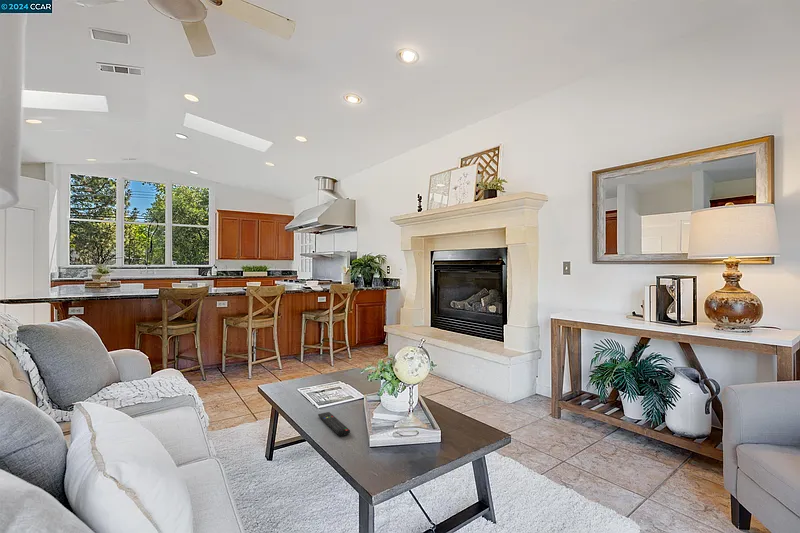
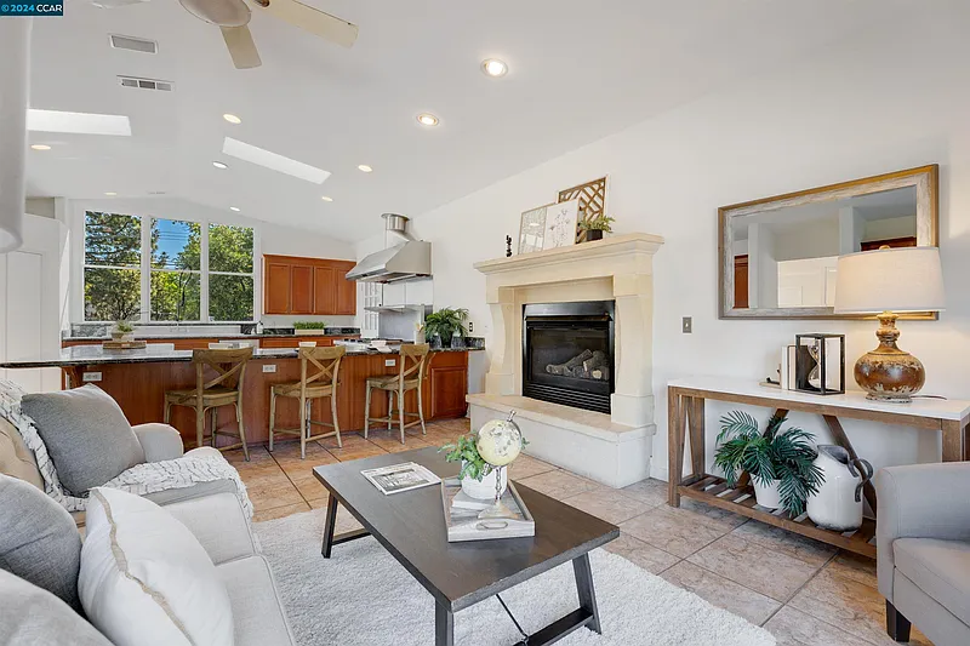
- remote control (333, 423)
